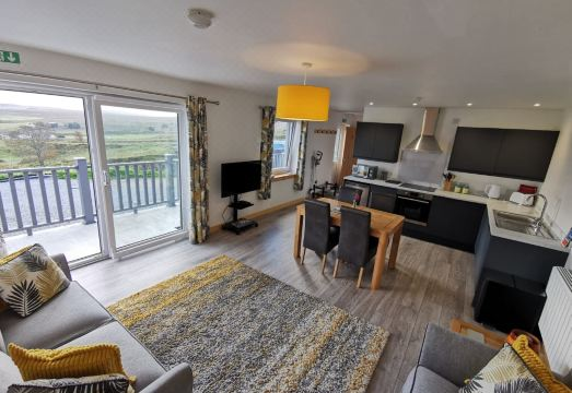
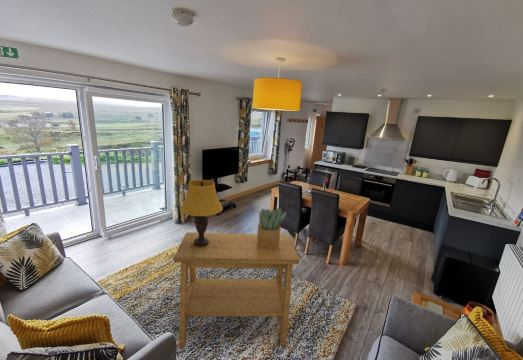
+ table lamp (201, 213)
+ side table (236, 285)
+ potted plant (270, 227)
